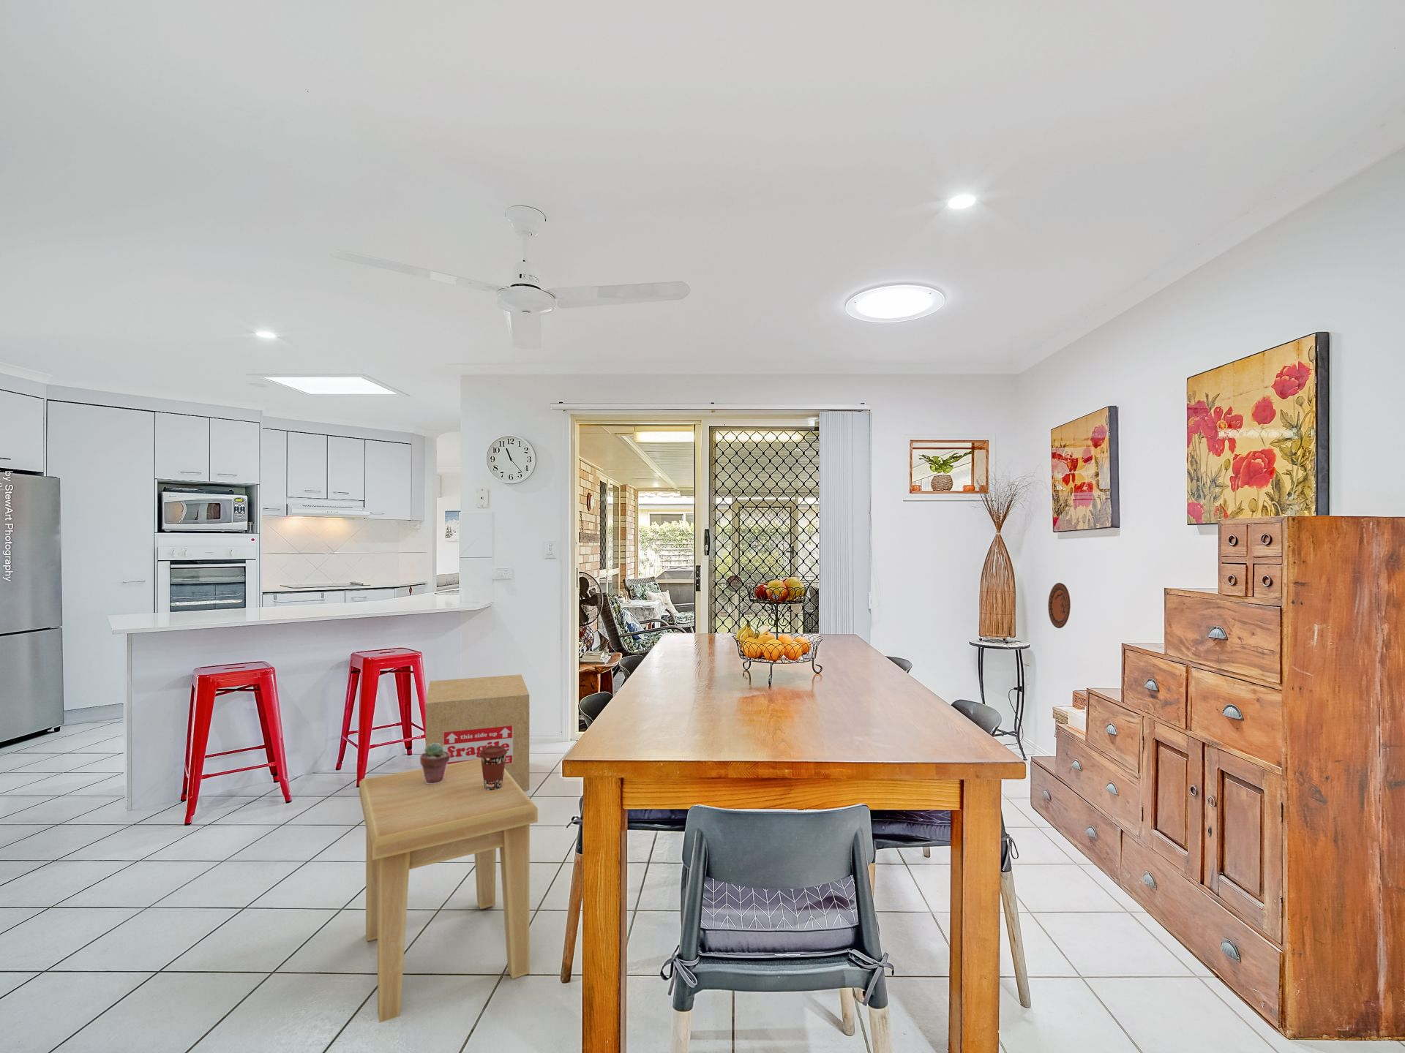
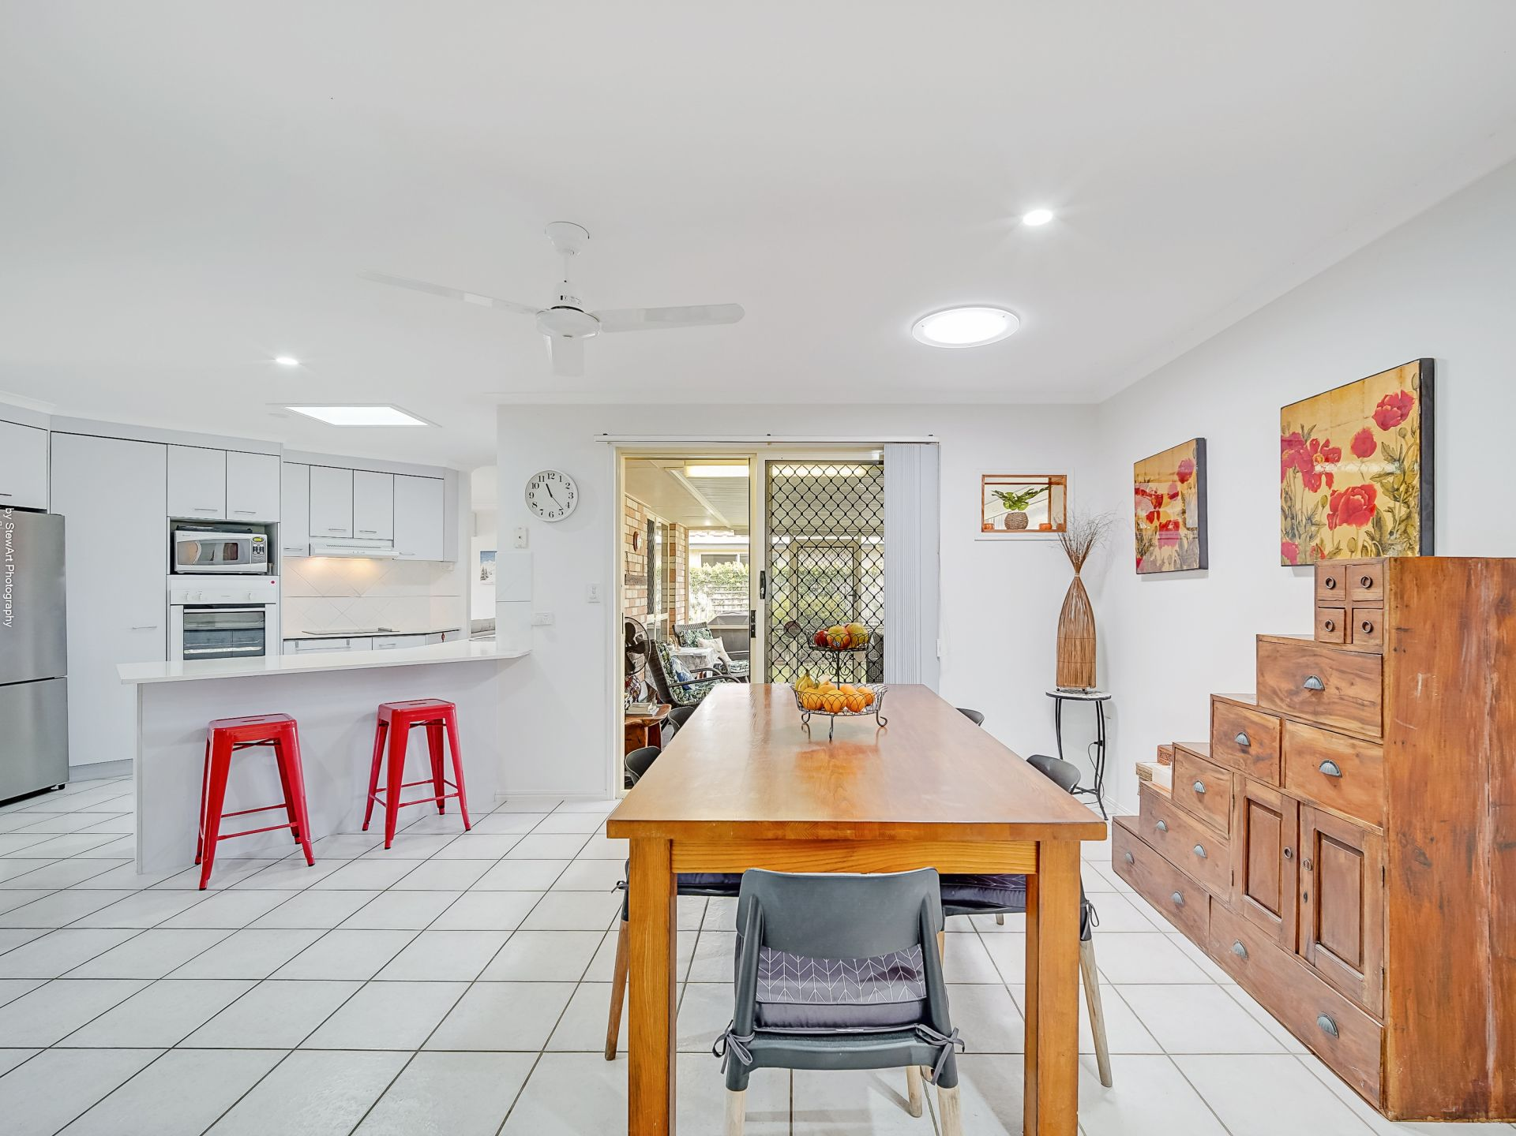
- side table (440, 862)
- coffee cup (493, 768)
- decorative plate (1060, 605)
- potted succulent (435, 761)
- cardboard box (477, 733)
